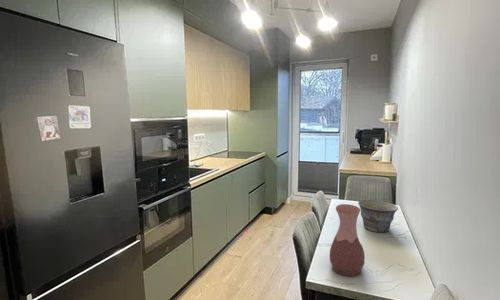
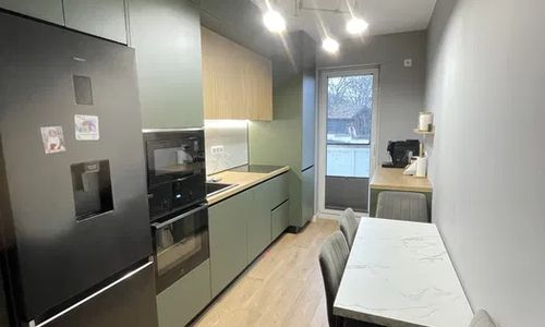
- vase (347, 238)
- bowl (377, 216)
